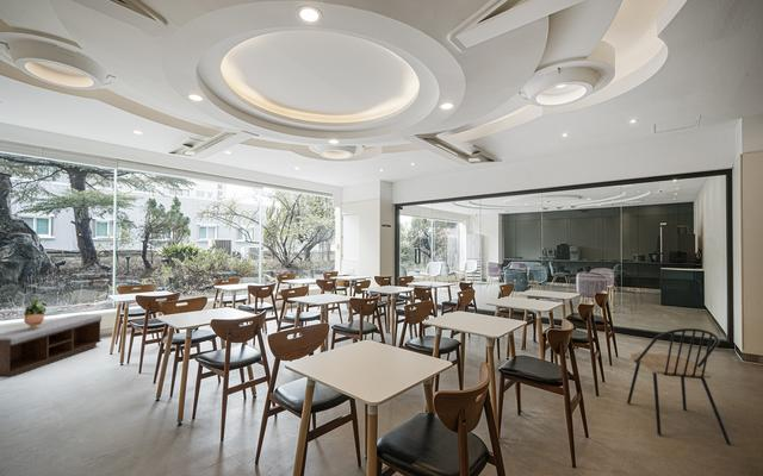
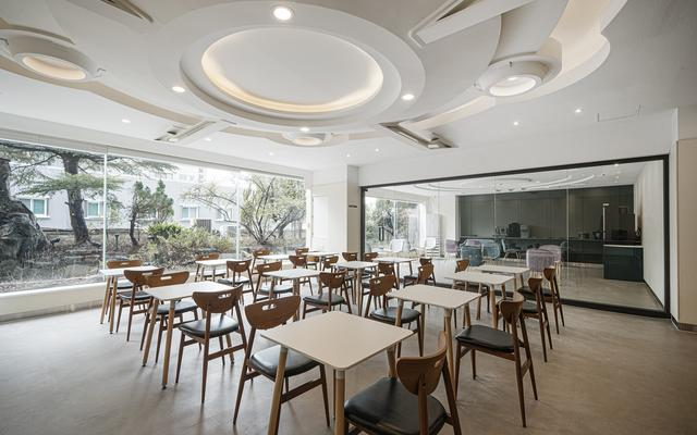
- bench (48, 342)
- potted plant (35, 313)
- dining chair (672, 370)
